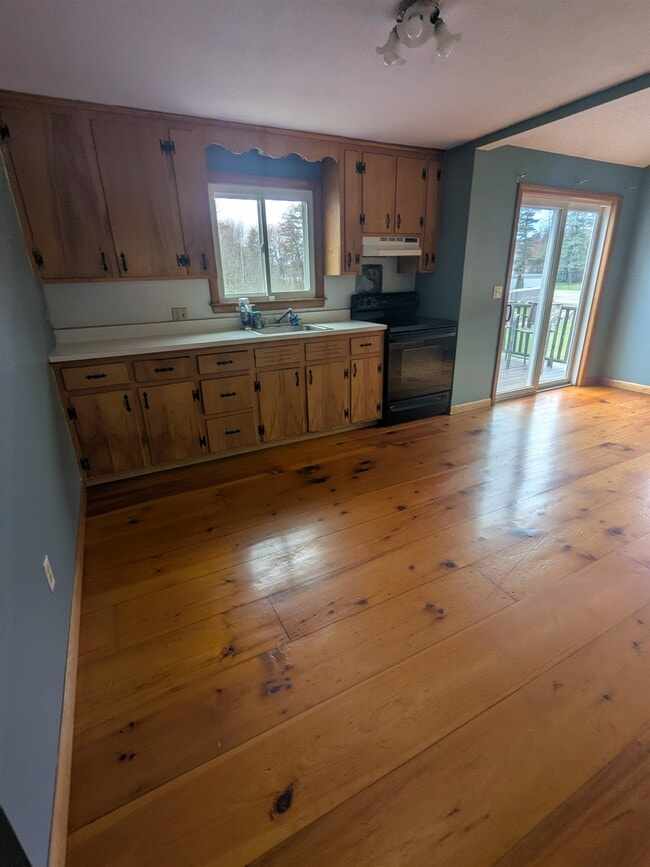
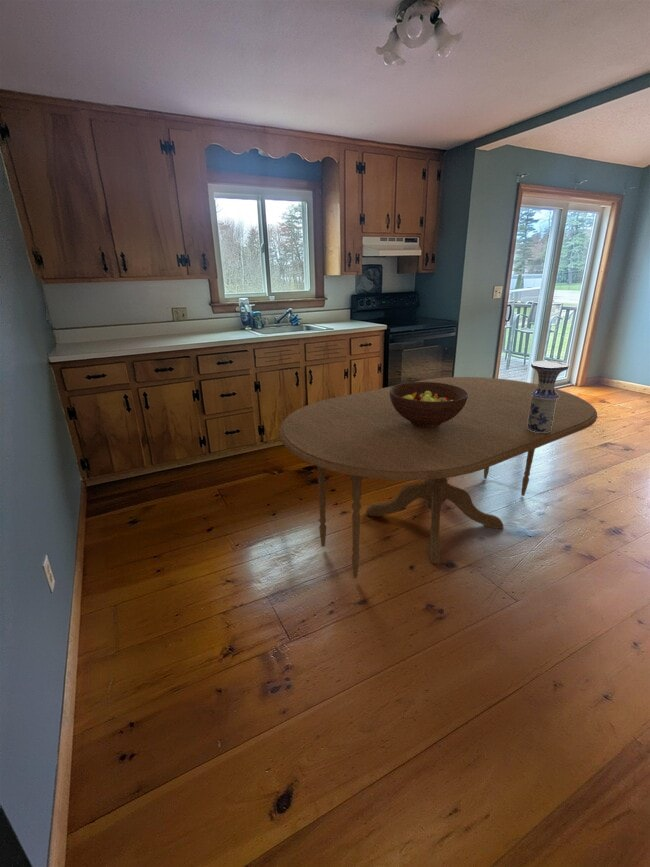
+ vase (543, 397)
+ dining table (437, 467)
+ fruit bowl (426, 407)
